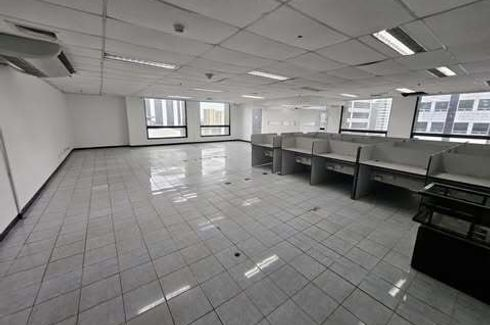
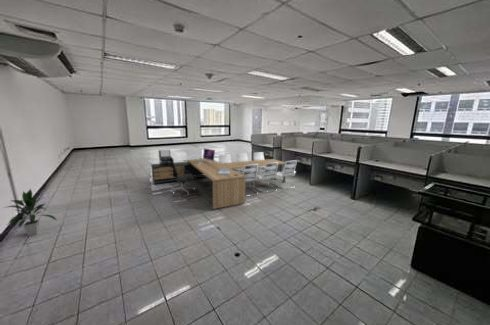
+ indoor plant (30, 212)
+ conference table (224, 168)
